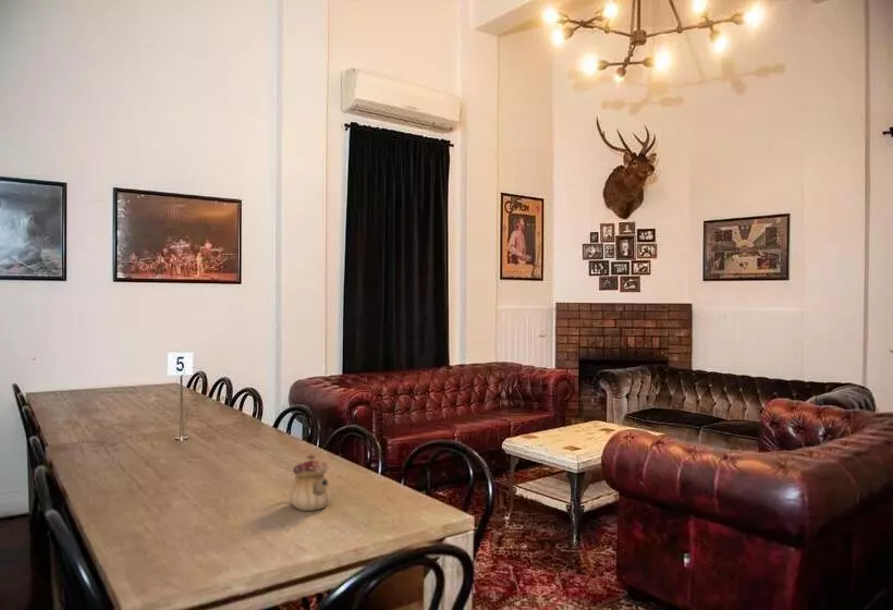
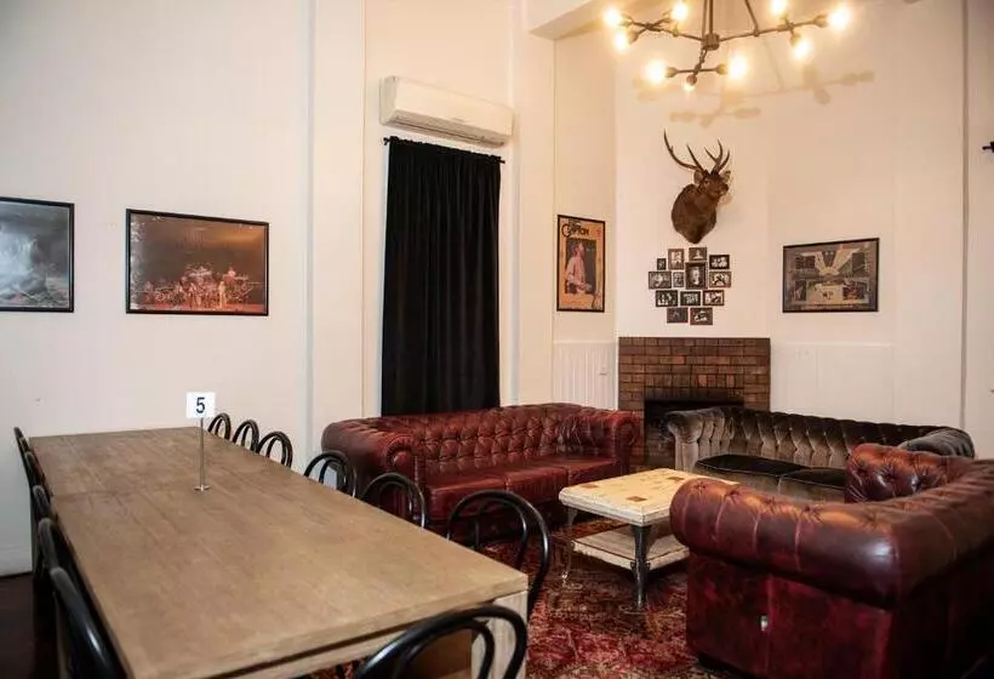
- teapot (309, 478)
